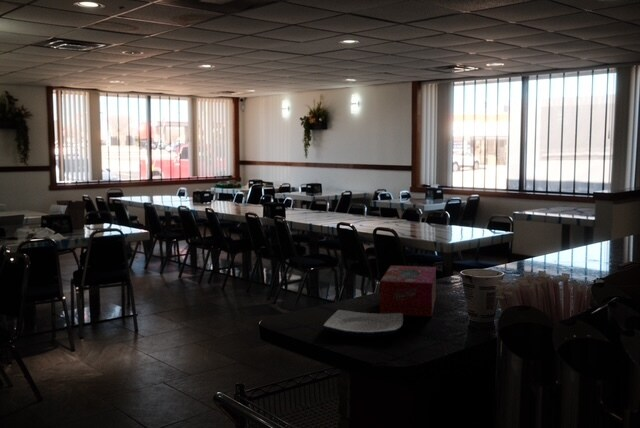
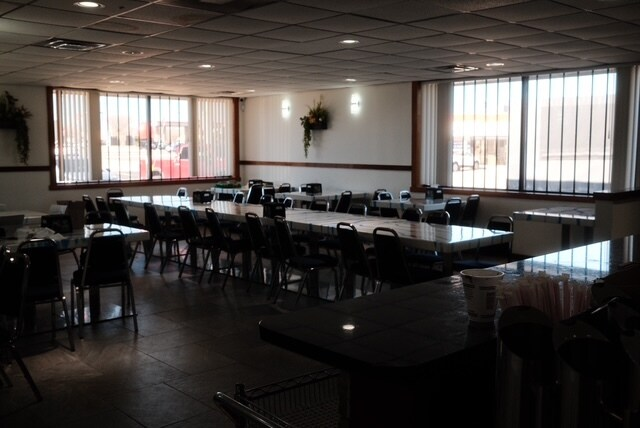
- plate (364, 324)
- tissue box (409, 289)
